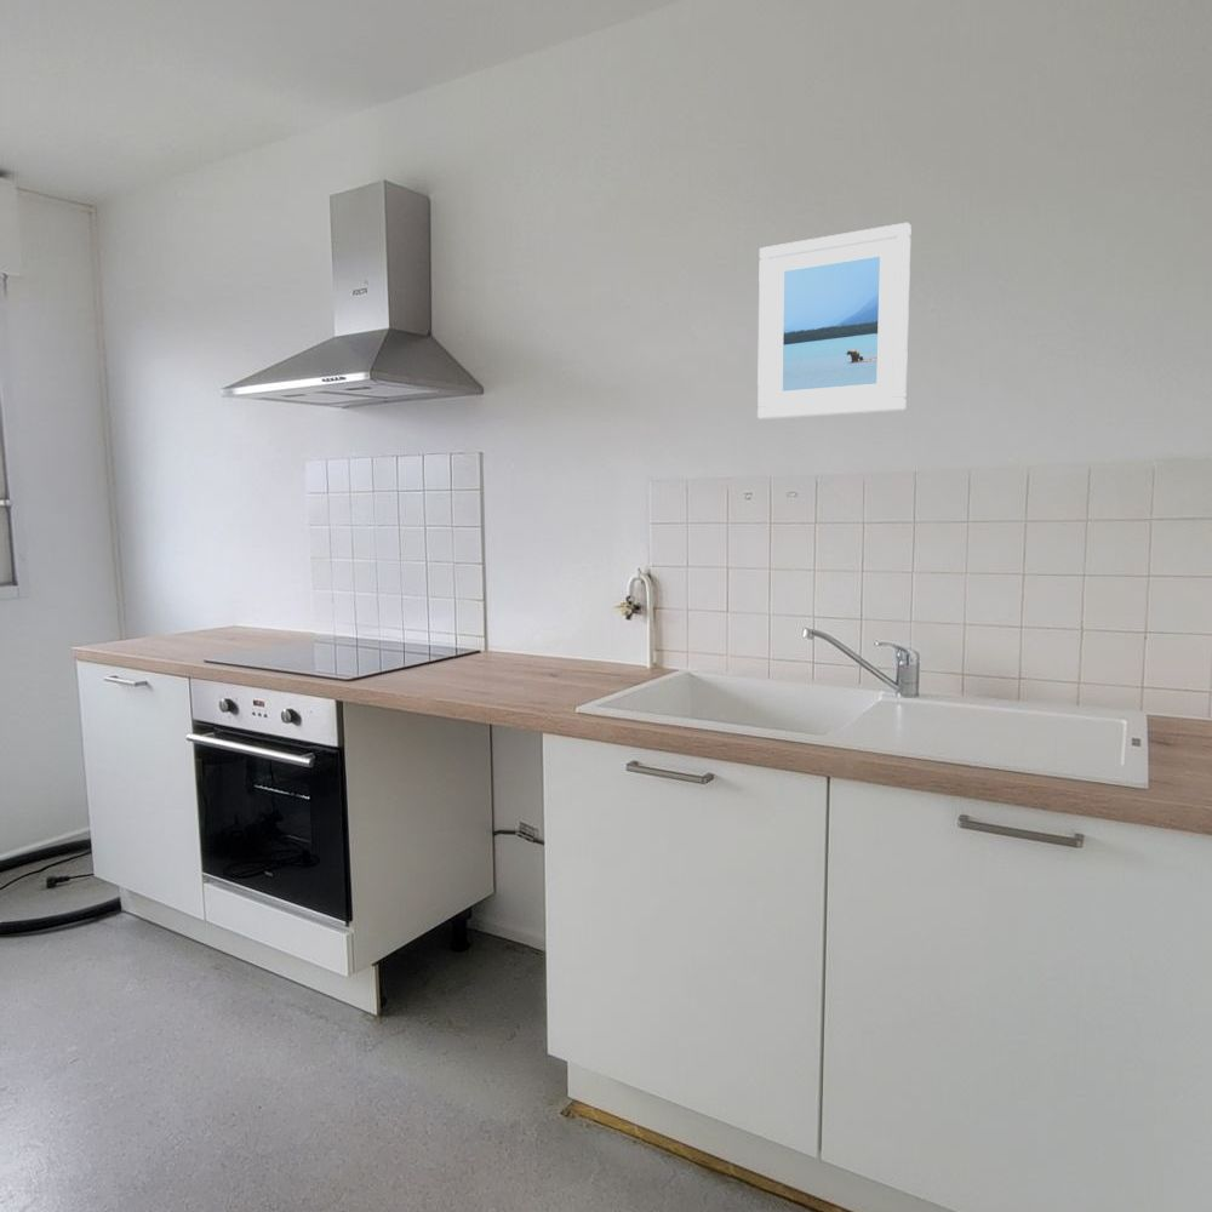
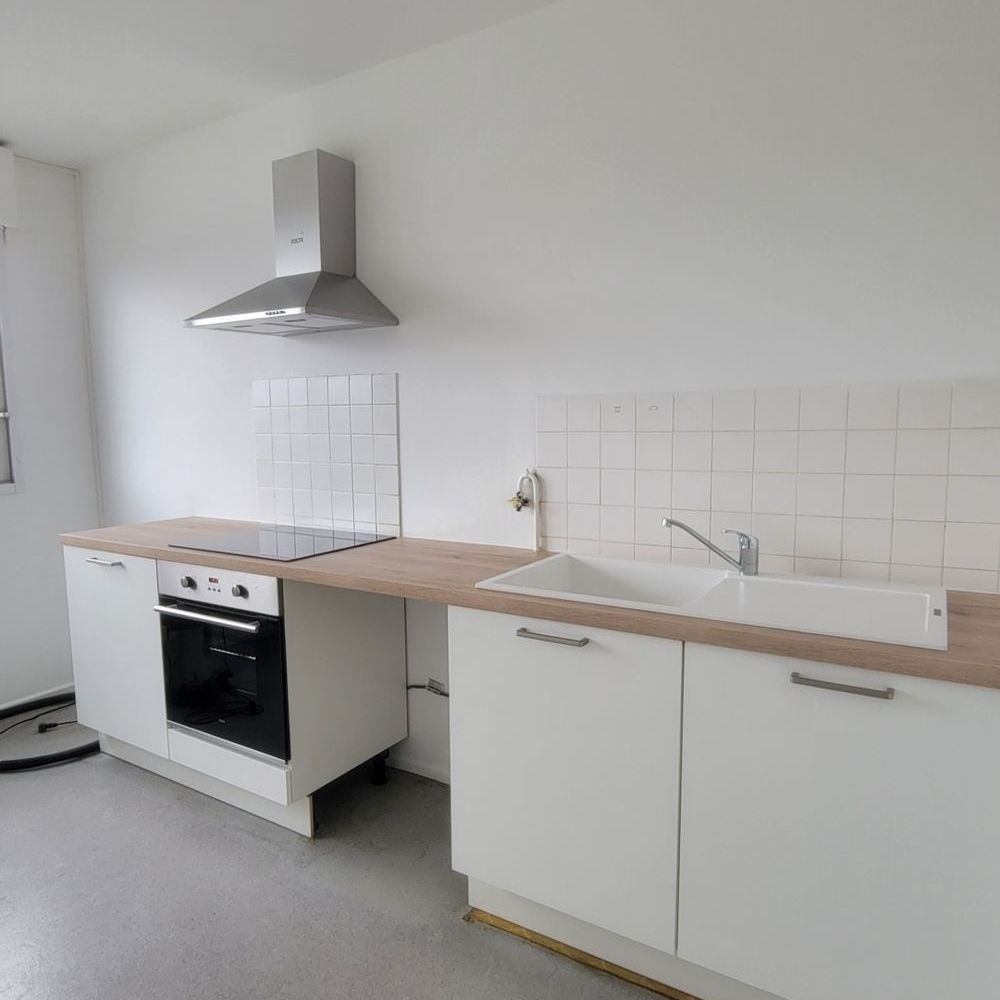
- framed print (830, 326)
